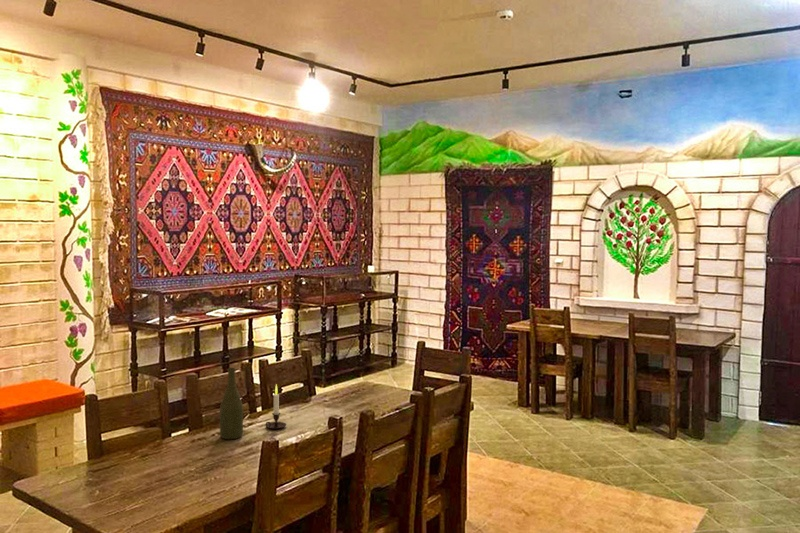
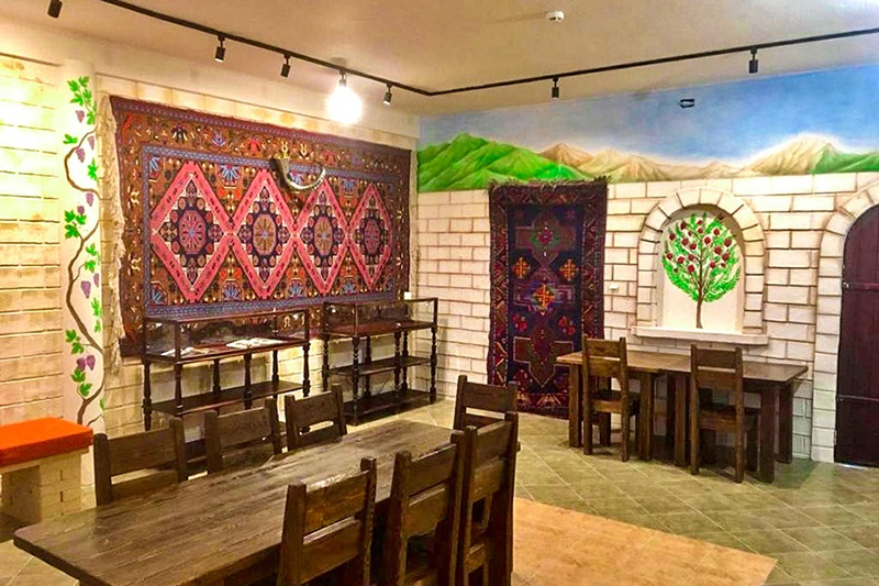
- candle (274, 406)
- bottle (231, 402)
